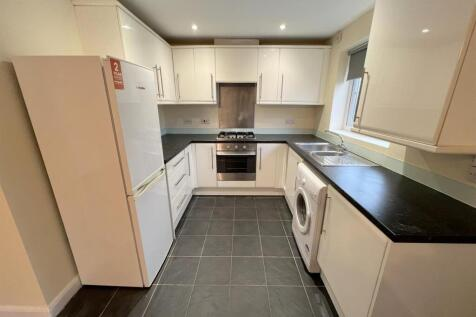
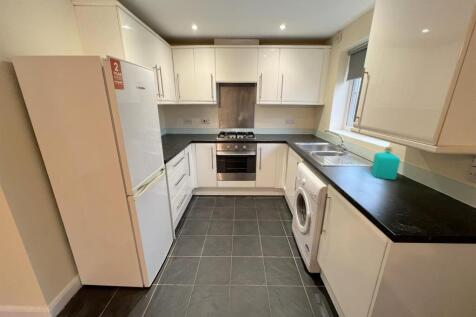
+ soap bottle (385, 162)
